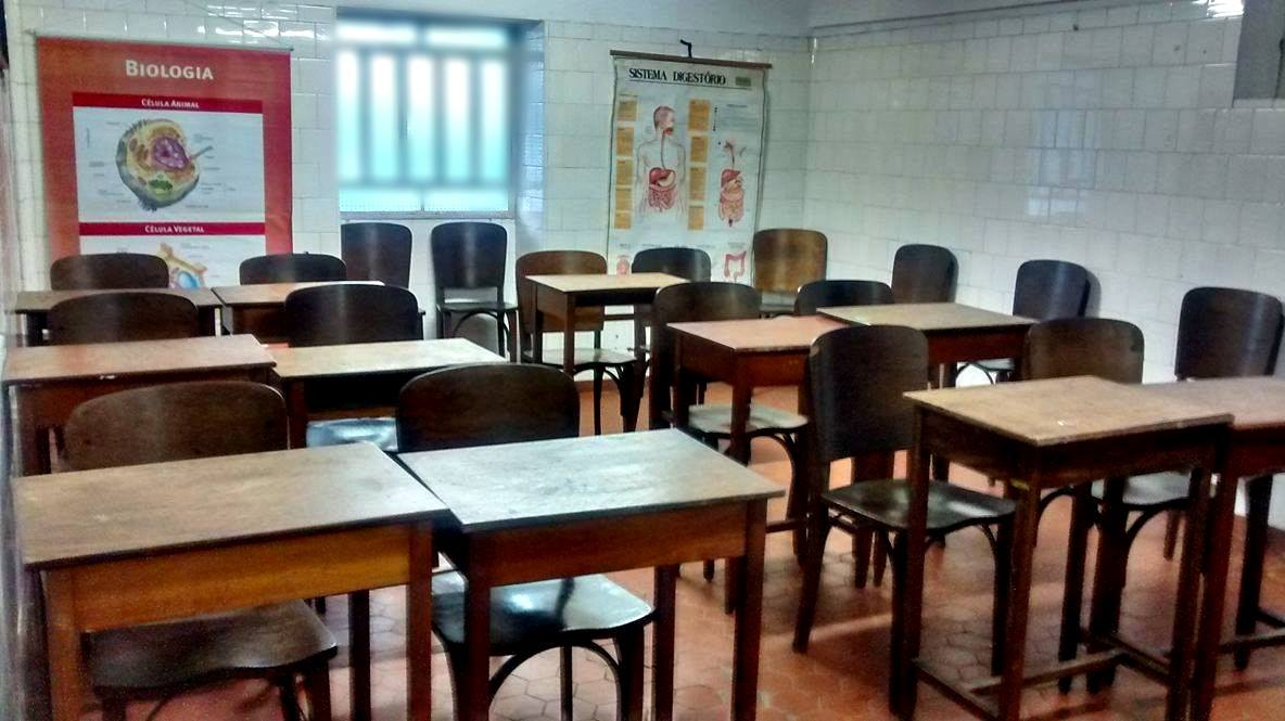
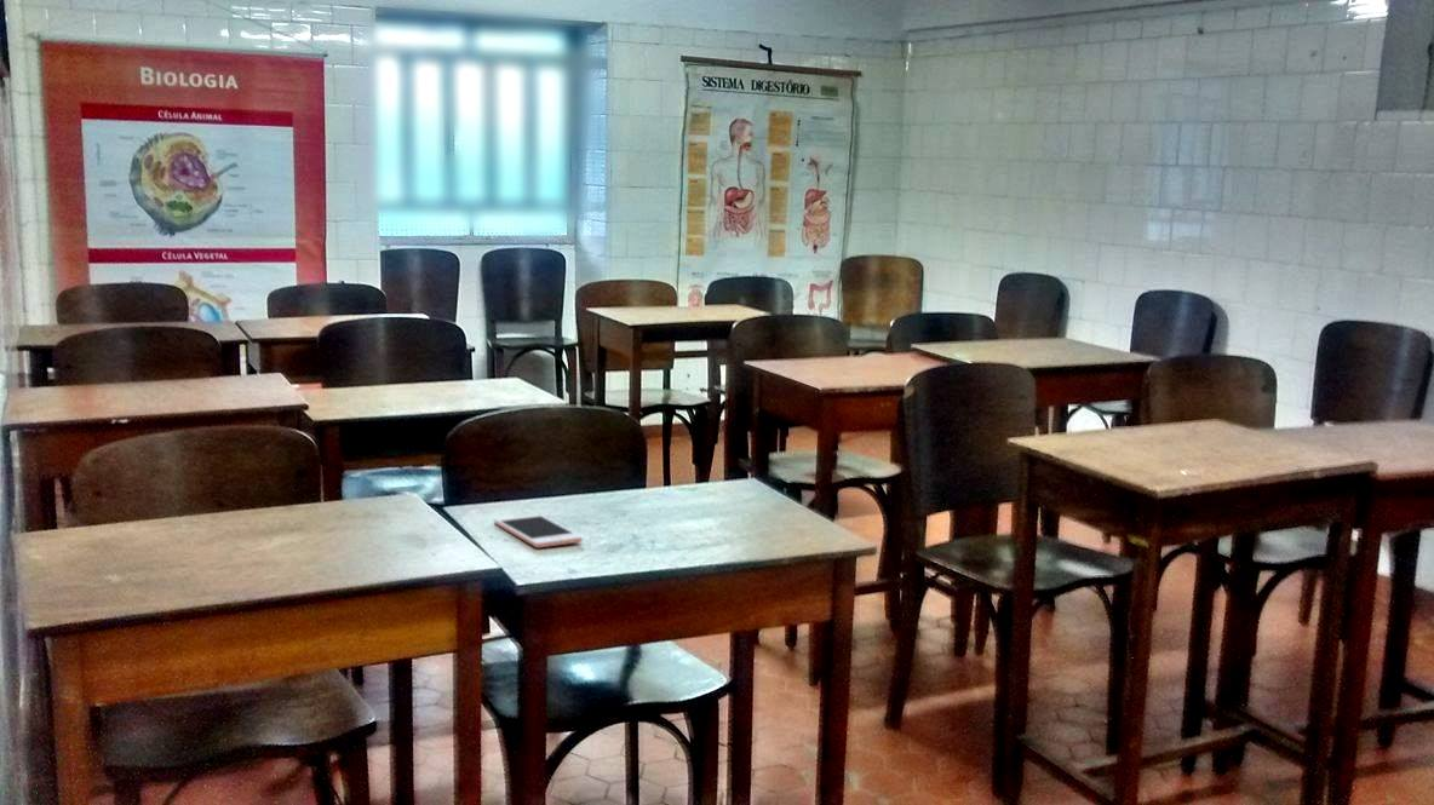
+ cell phone (537, 529)
